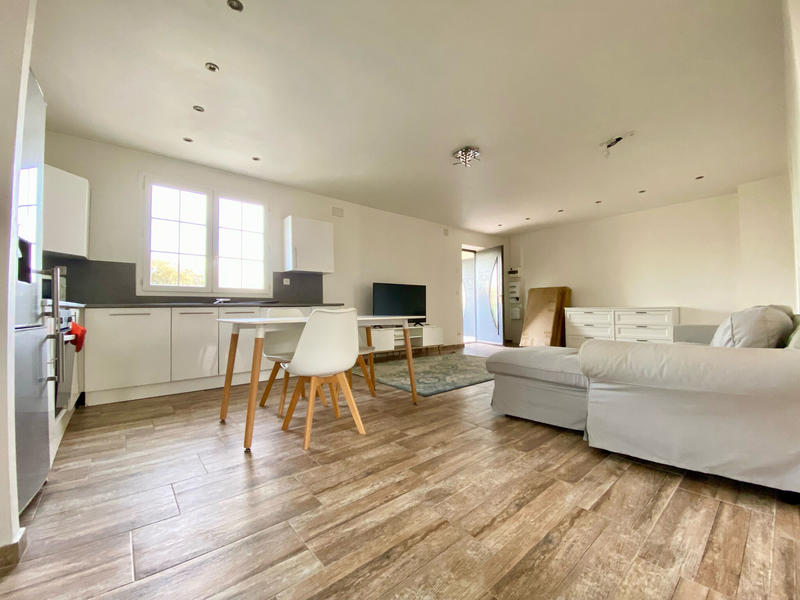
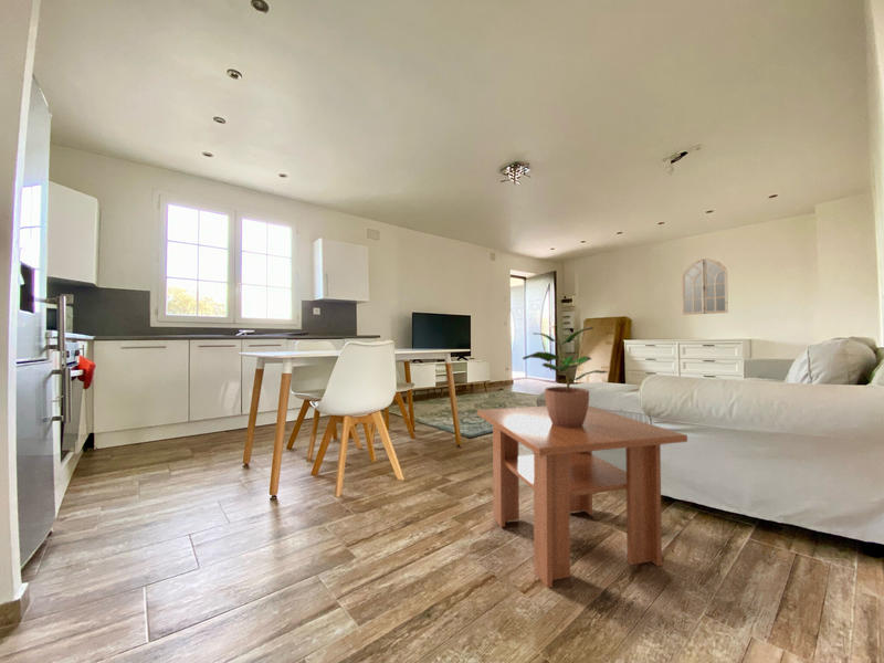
+ potted plant (564, 372)
+ home mirror (704, 286)
+ coffee table (567, 478)
